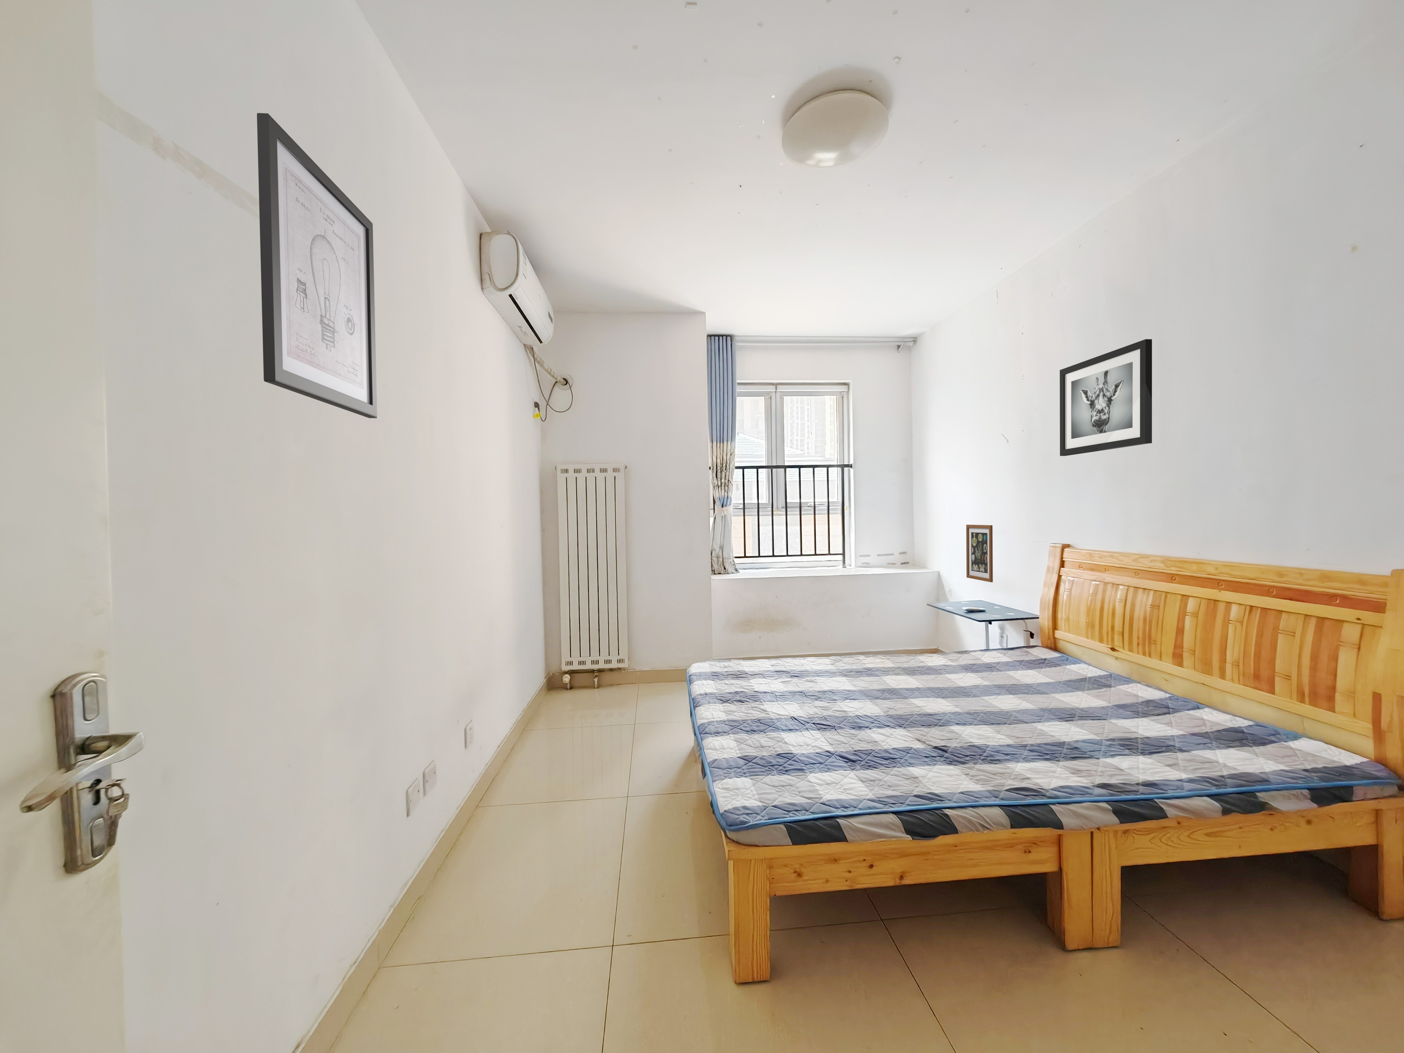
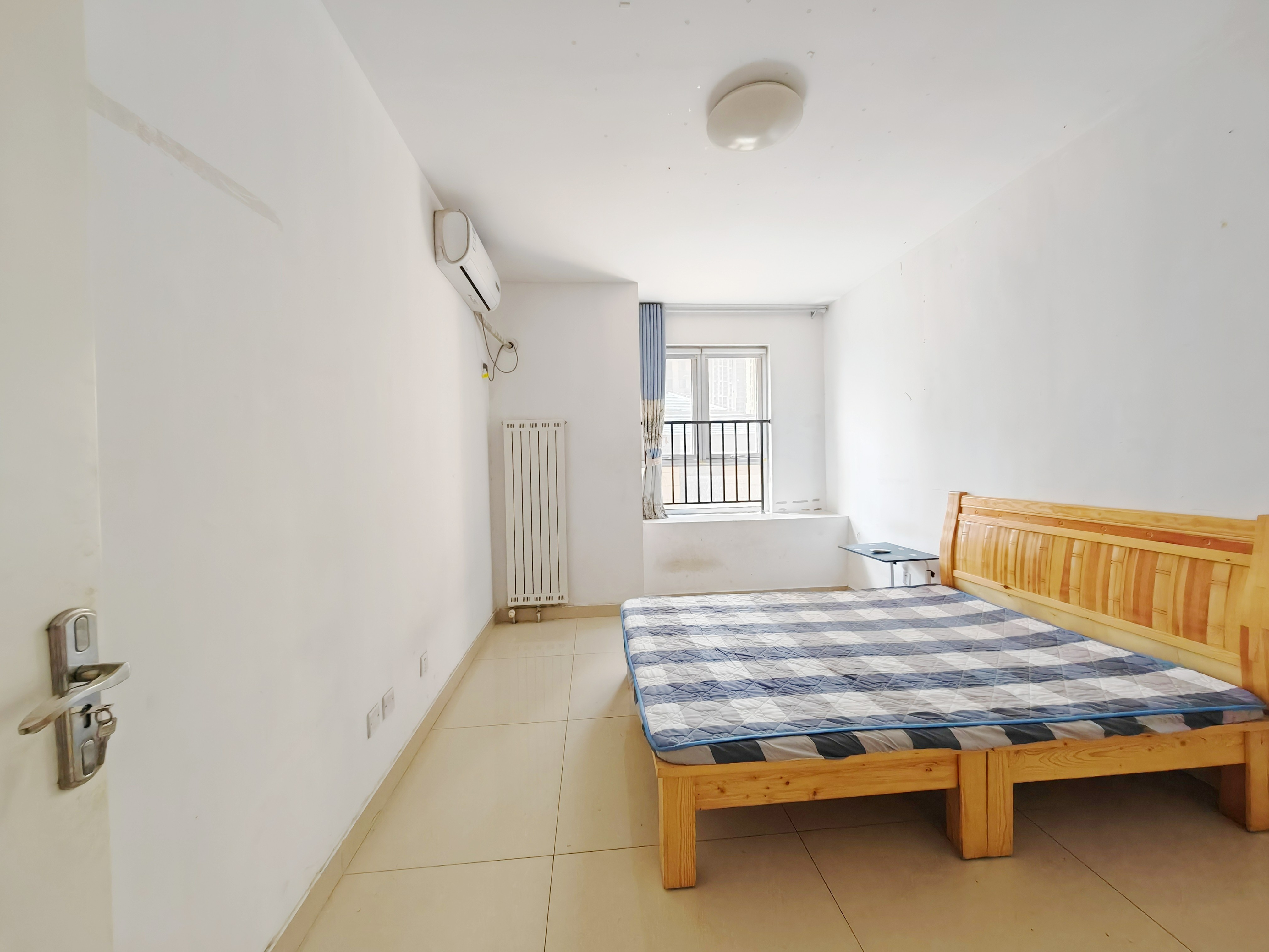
- wall art (979, 552)
- wall art (1102, 403)
- wall art (326, 290)
